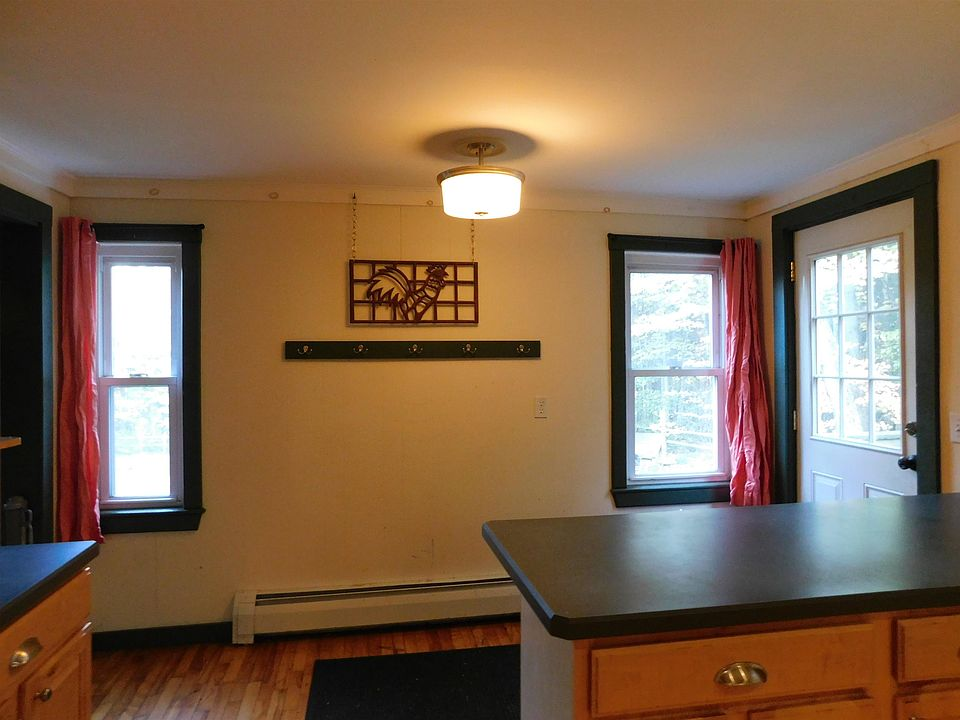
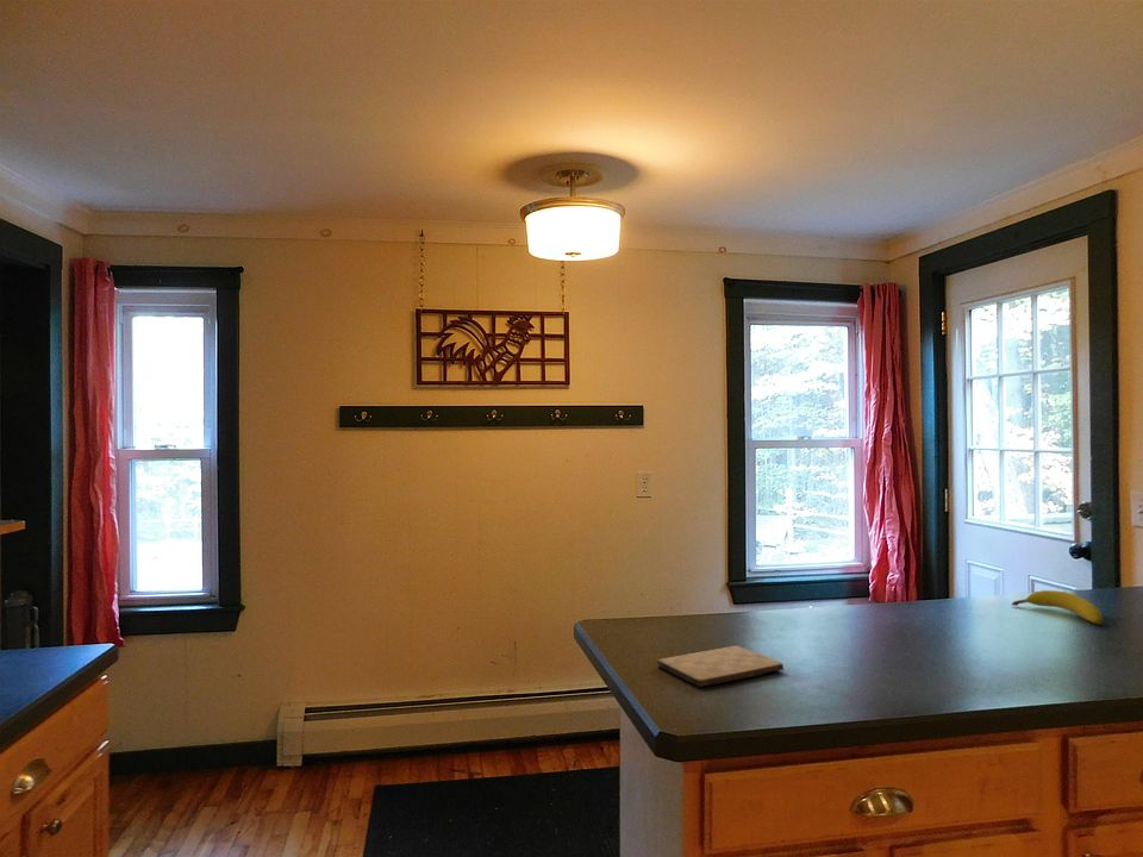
+ cutting board (719, 664)
+ fruit (1063, 603)
